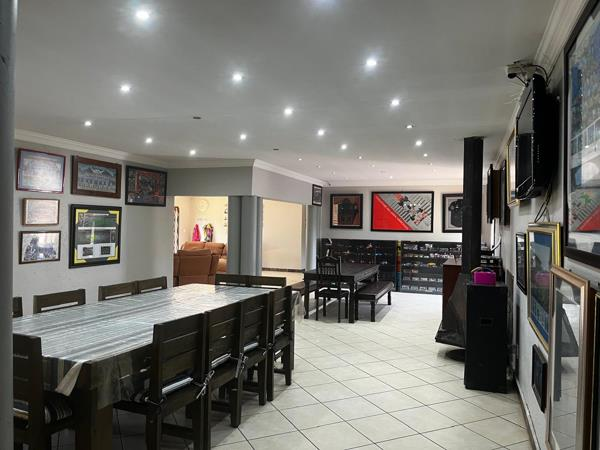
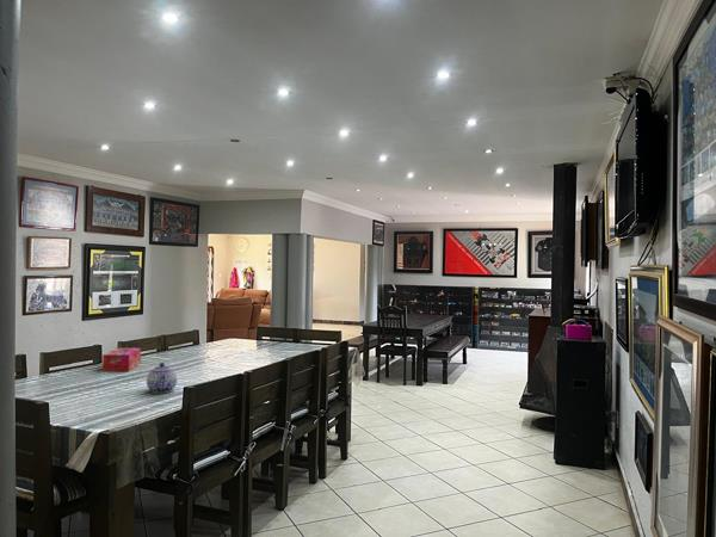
+ tissue box (122, 358)
+ teapot (161, 376)
